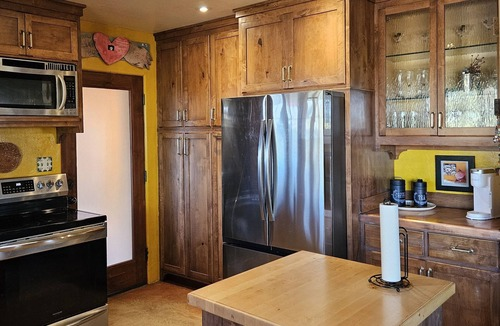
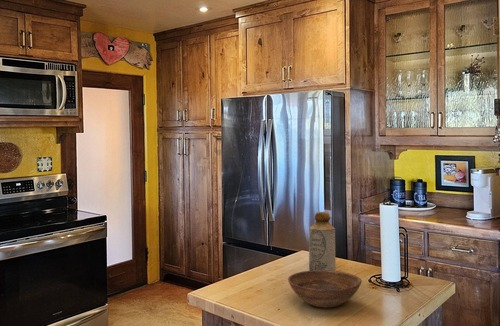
+ bowl (324, 290)
+ bottle (322, 241)
